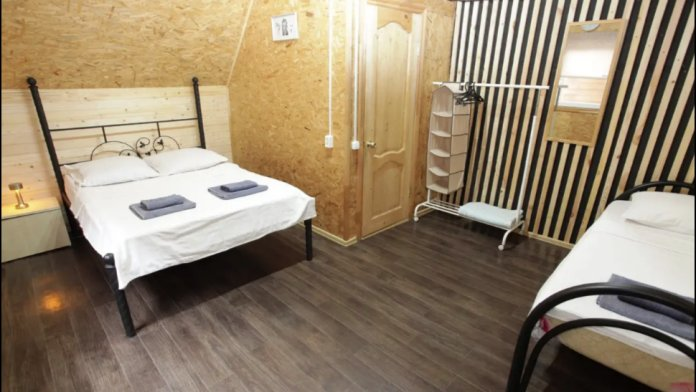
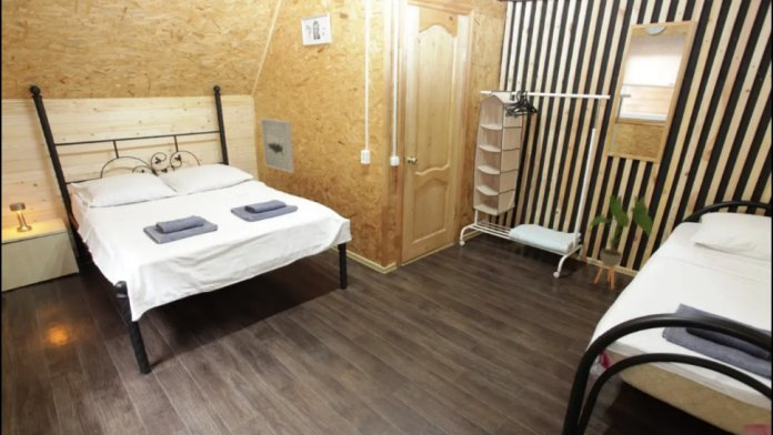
+ wall art (277, 144)
+ house plant (616, 241)
